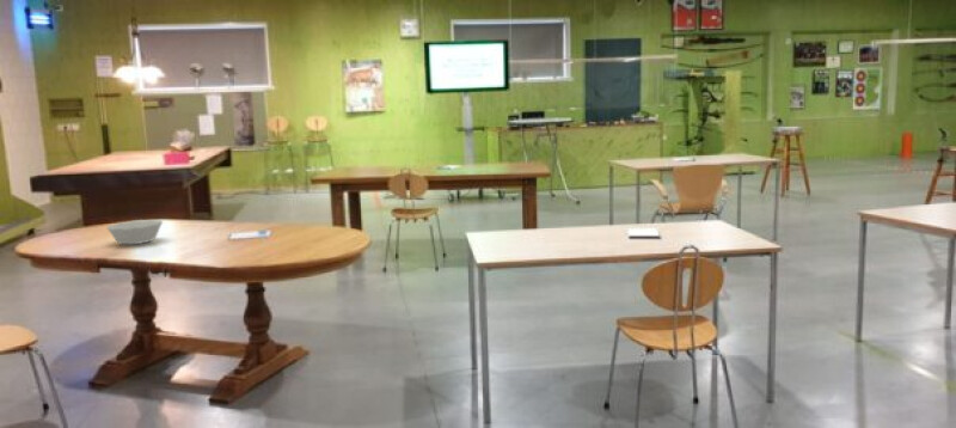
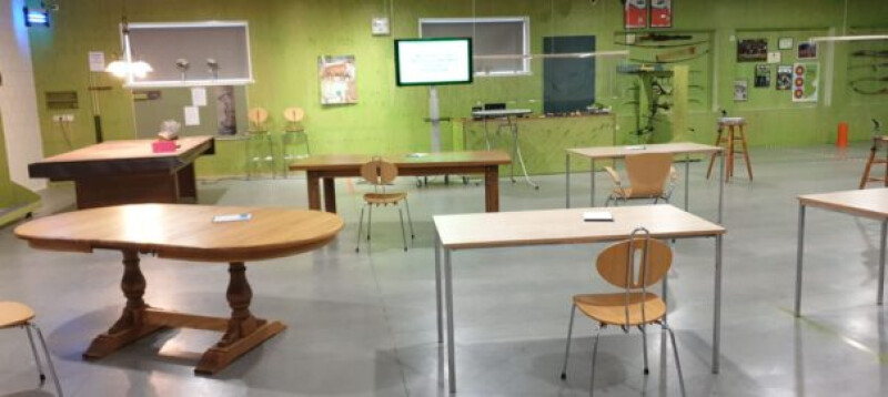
- bowl (135, 232)
